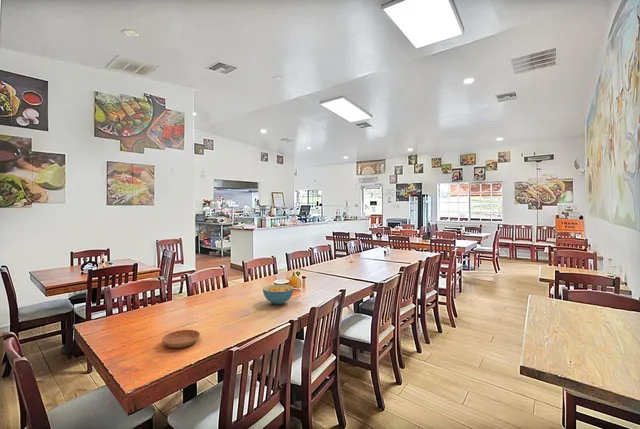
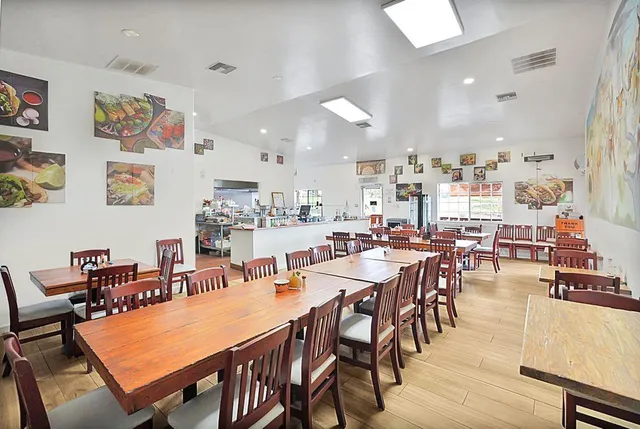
- saucer (181, 339)
- cereal bowl (278, 295)
